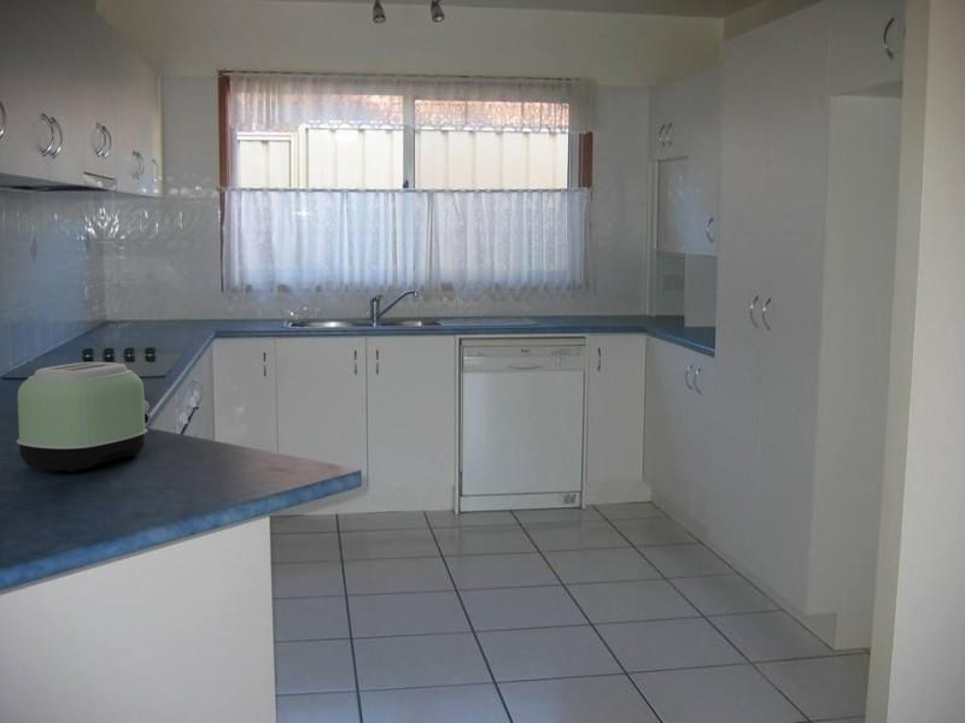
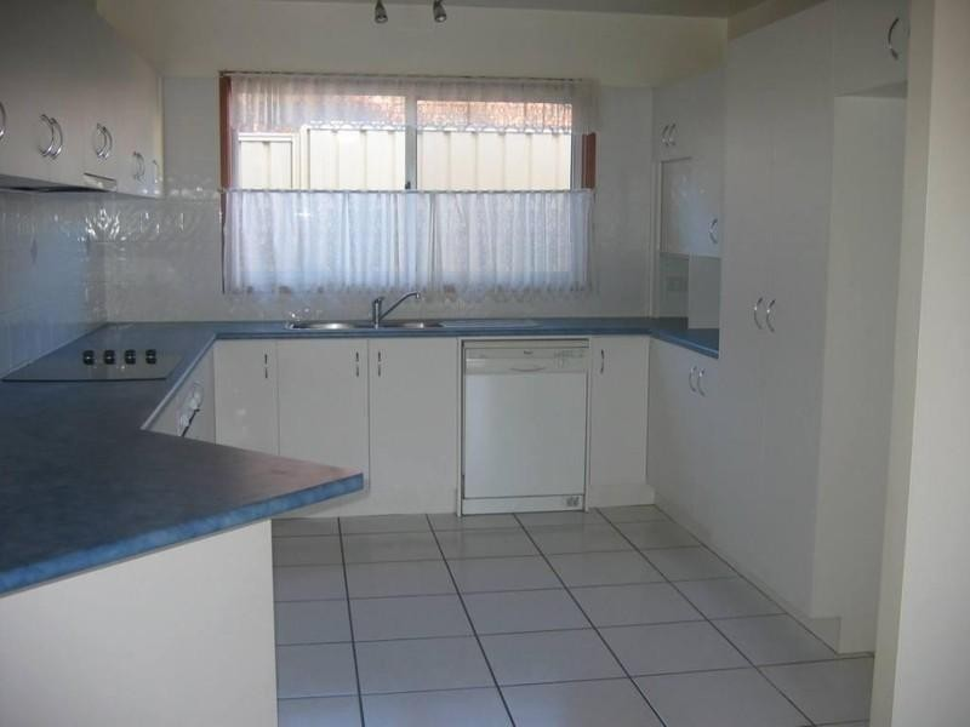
- toaster (87, 412)
